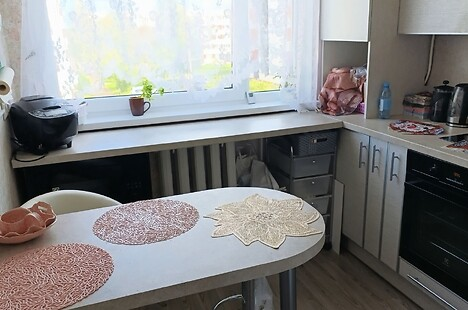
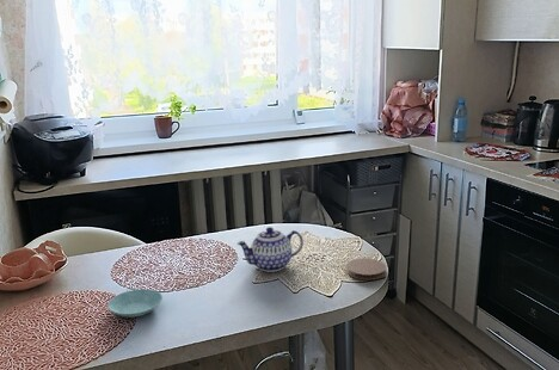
+ coaster (366, 269)
+ saucer (135, 304)
+ teapot (270, 247)
